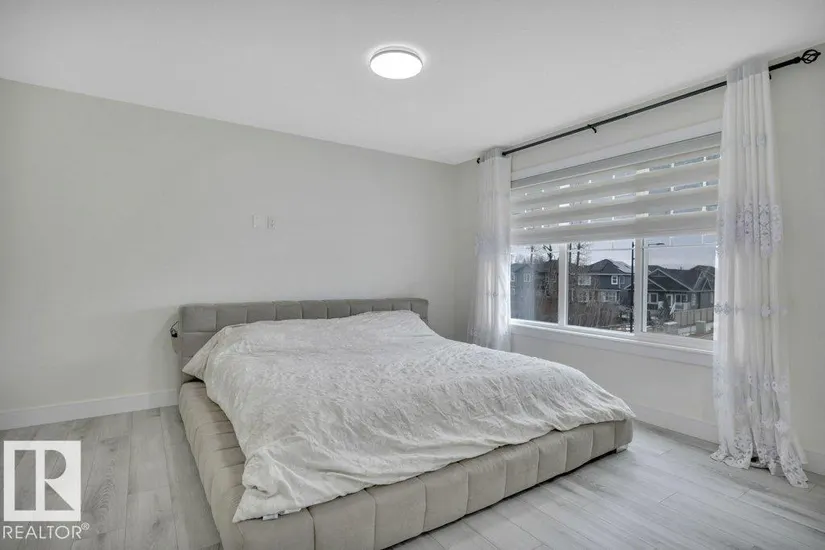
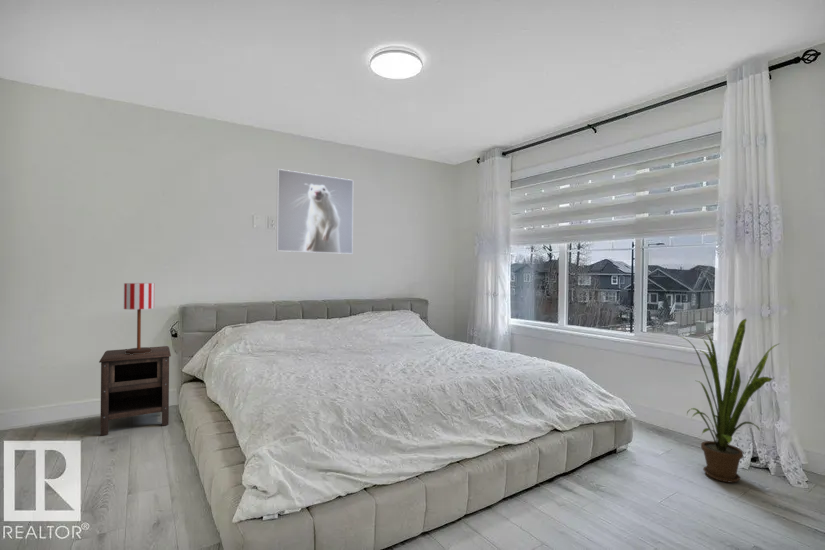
+ table lamp (139, 317)
+ nightstand (137, 386)
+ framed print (316, 213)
+ house plant (721, 396)
